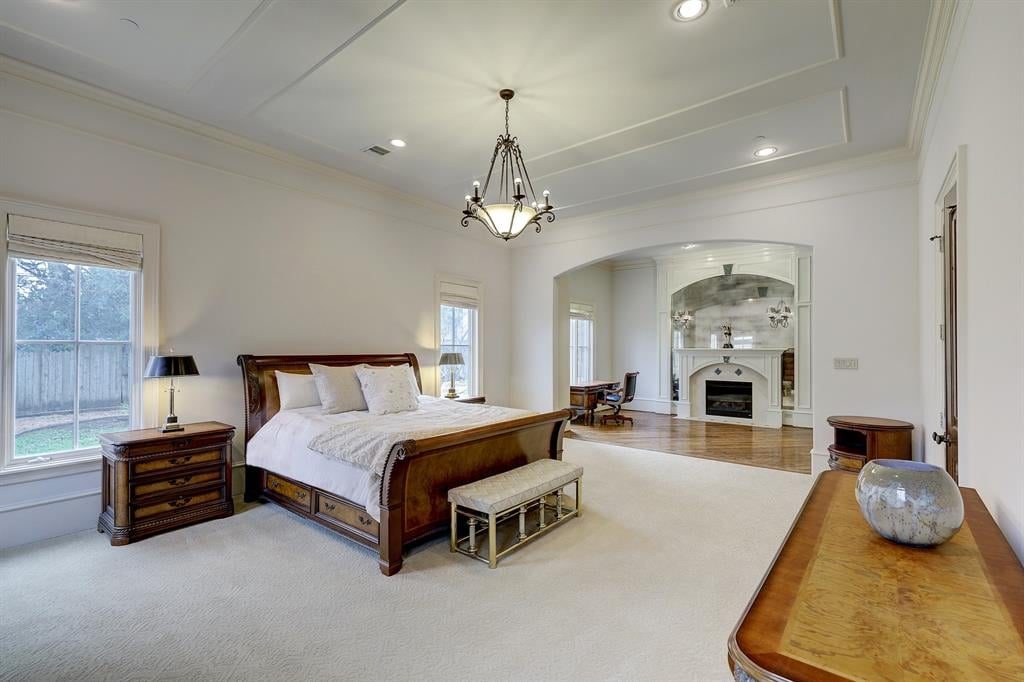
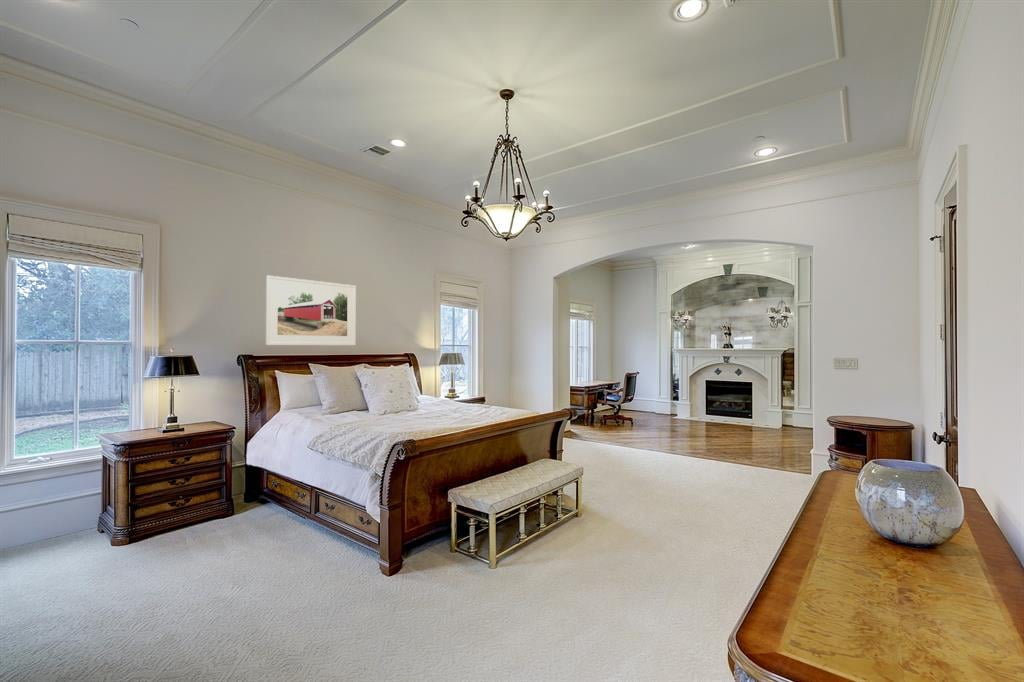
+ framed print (314, 313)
